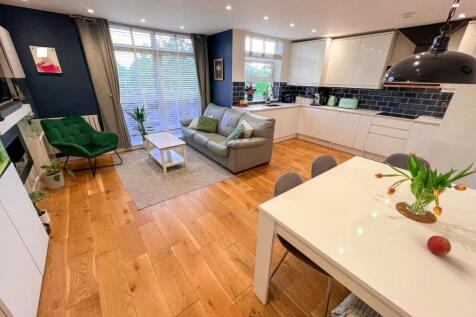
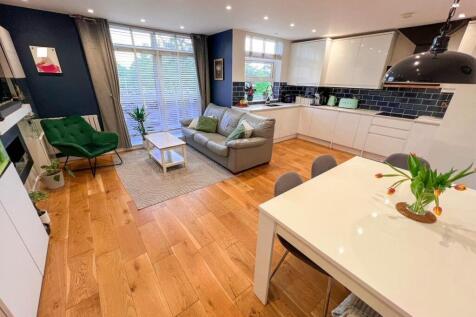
- fruit (438, 244)
